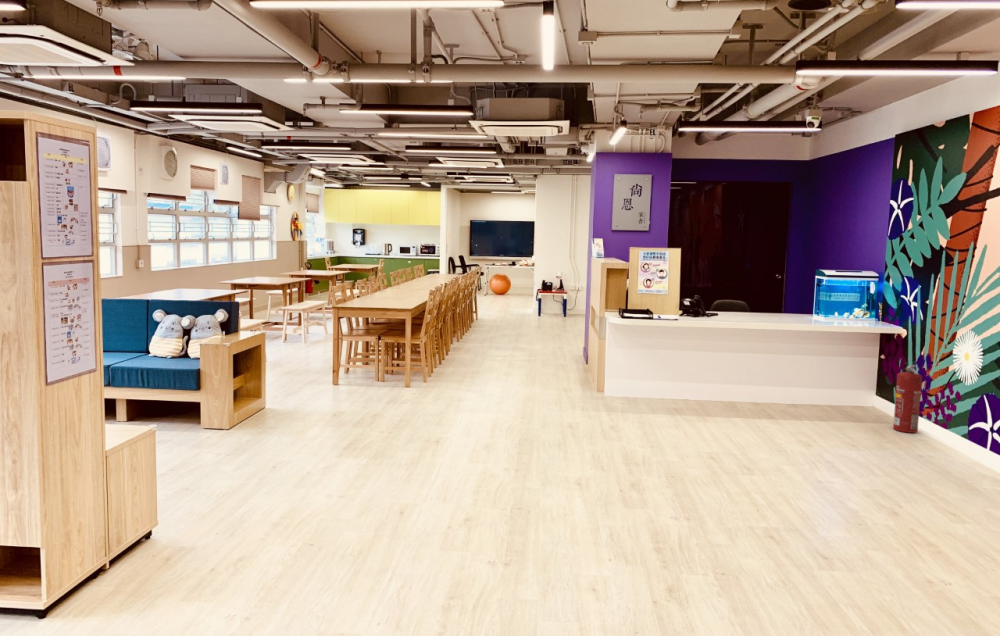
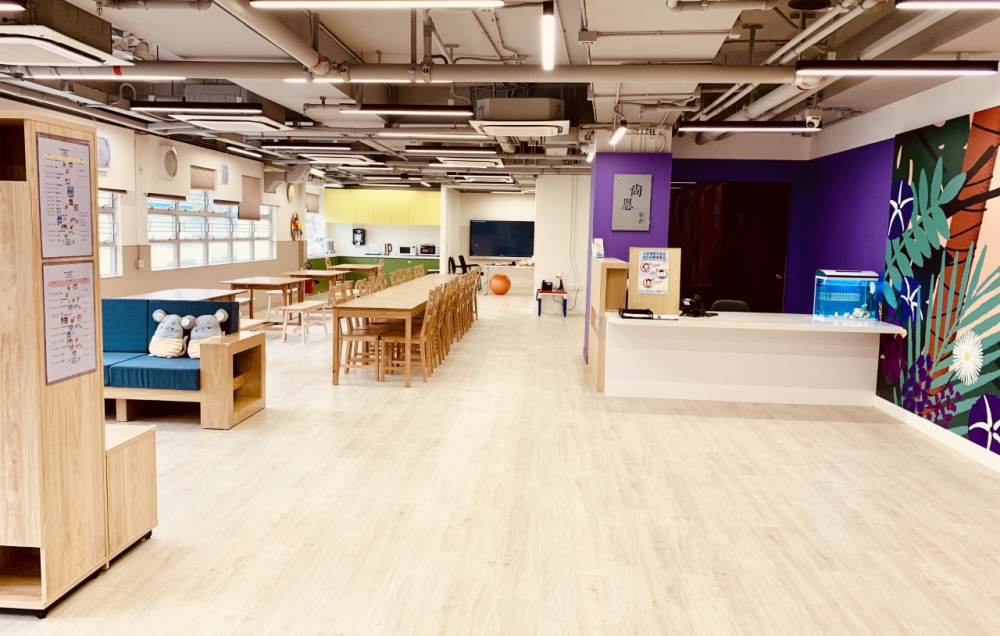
- fire extinguisher (906, 396)
